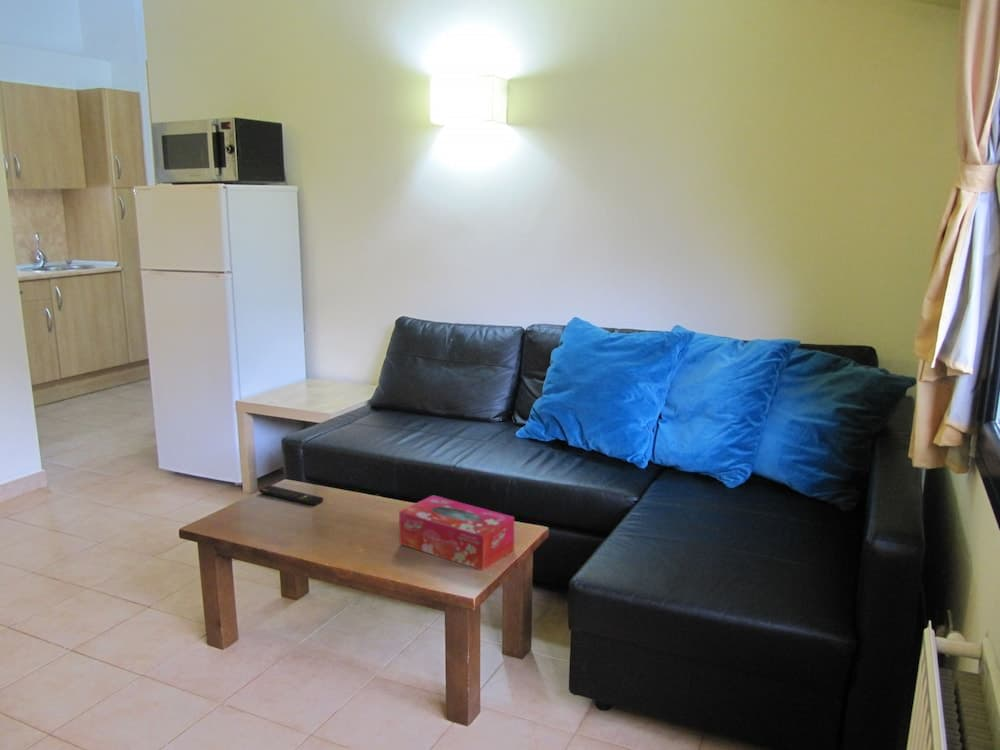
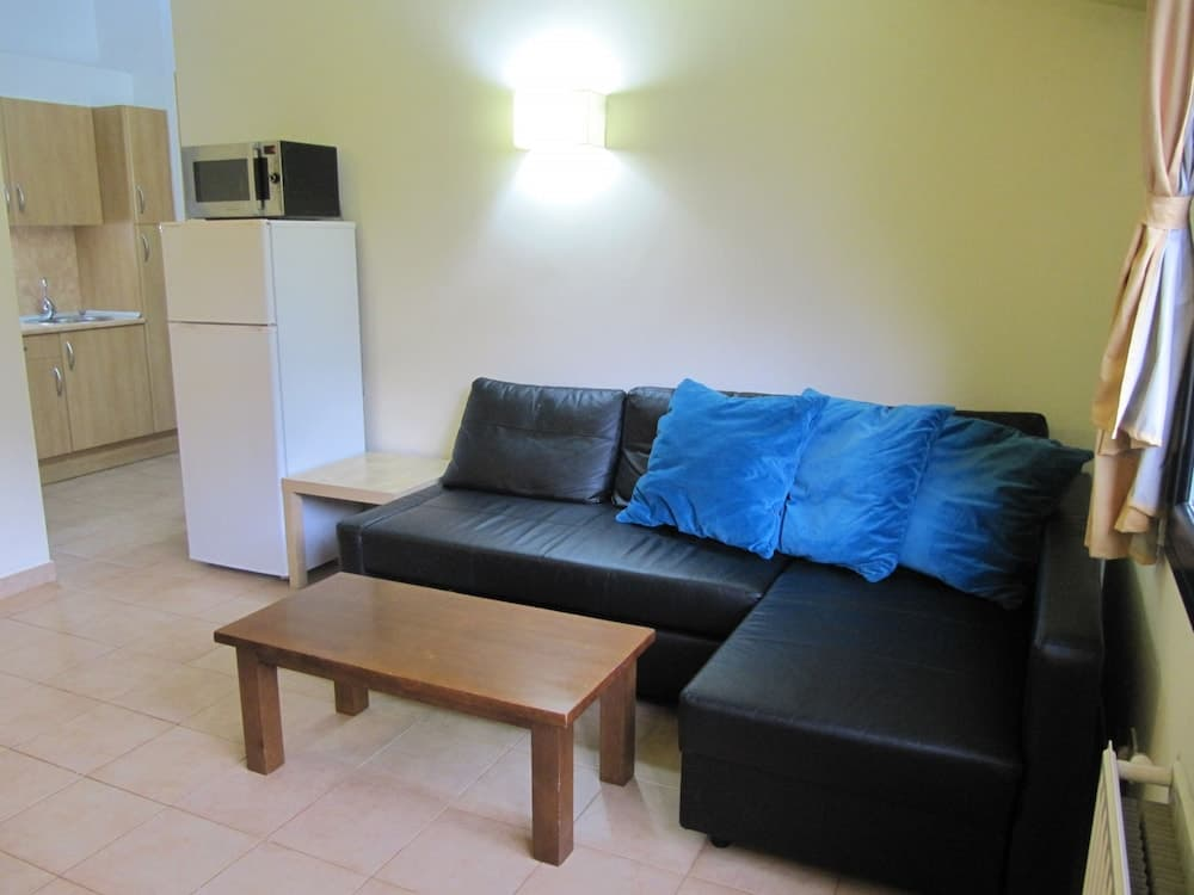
- remote control (290, 495)
- tissue box (456, 530)
